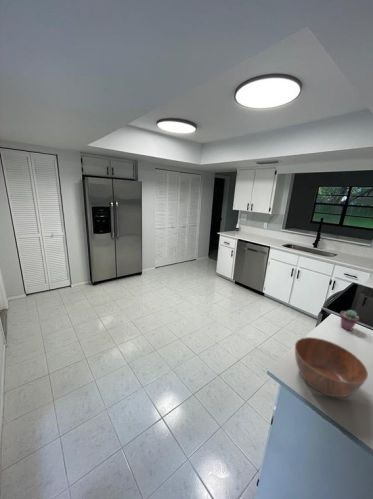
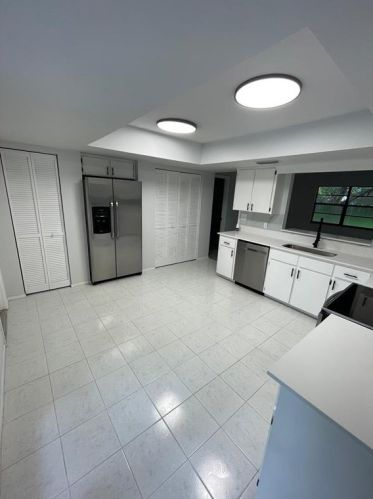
- bowl (325, 368)
- potted succulent (348, 318)
